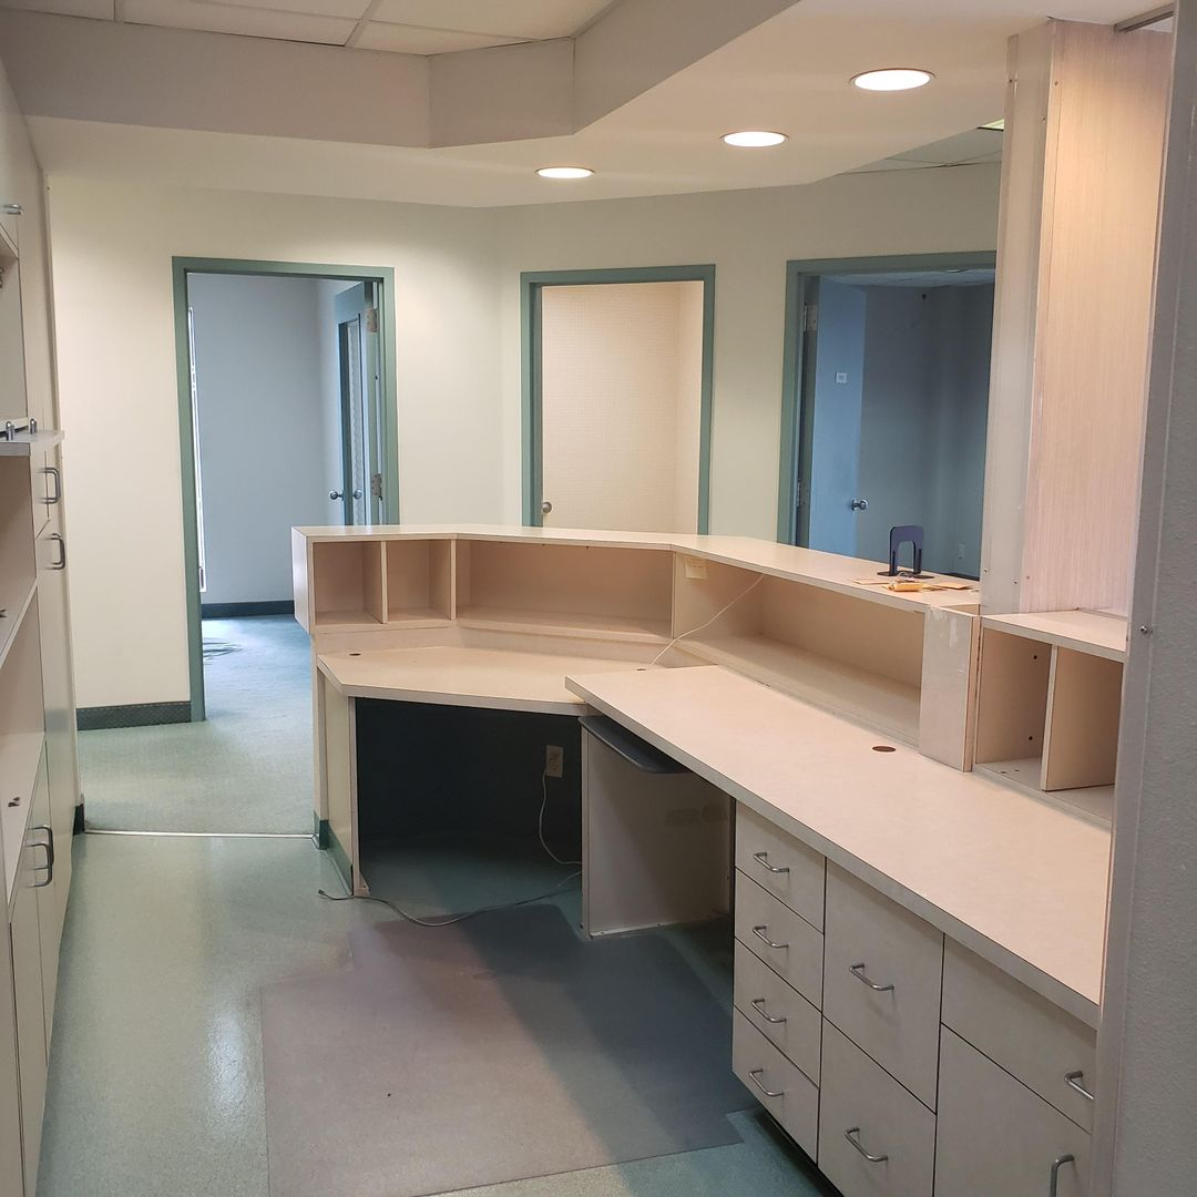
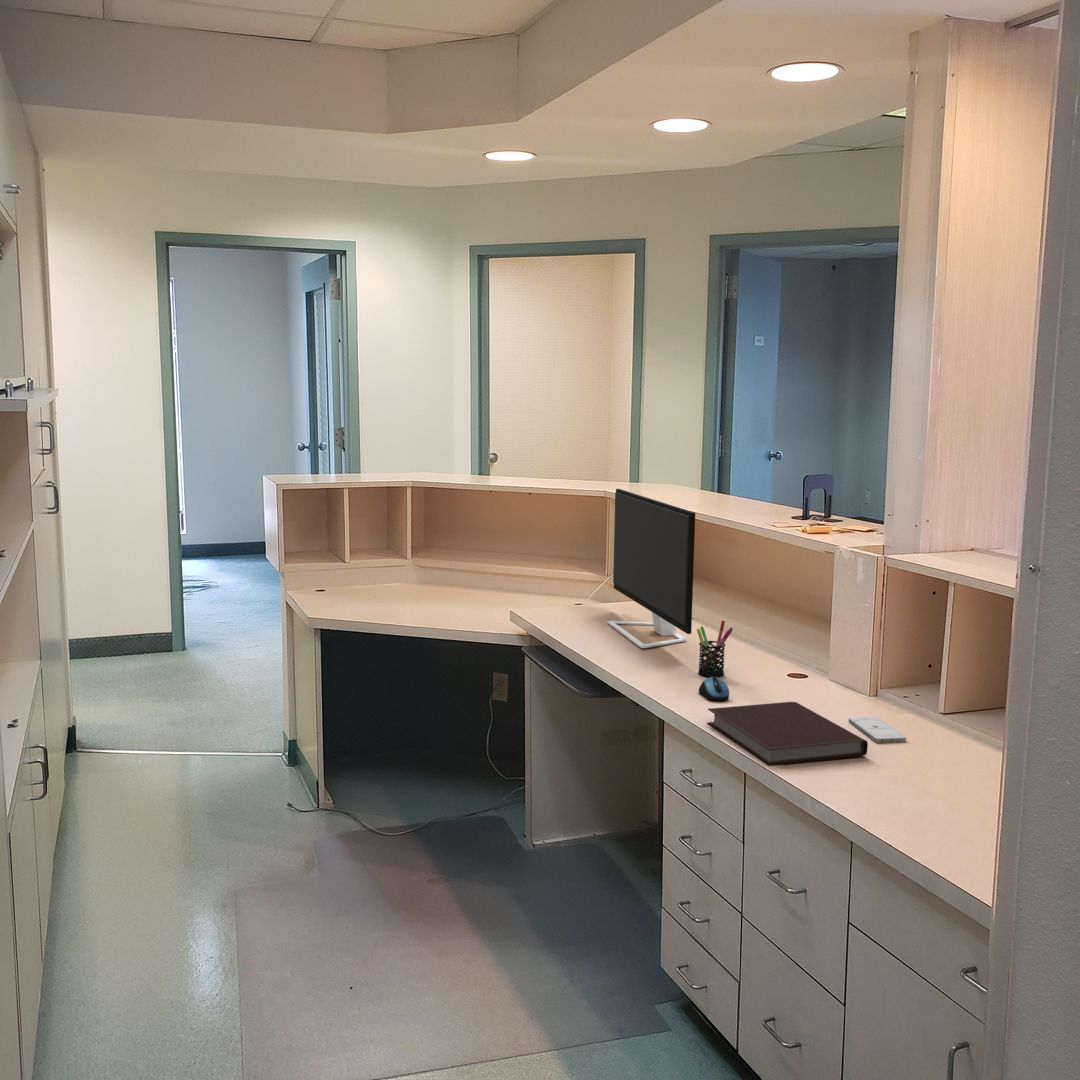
+ pen holder (711, 647)
+ monitor (650, 567)
+ computer mouse (715, 686)
+ smartphone (876, 729)
+ notebook (783, 731)
